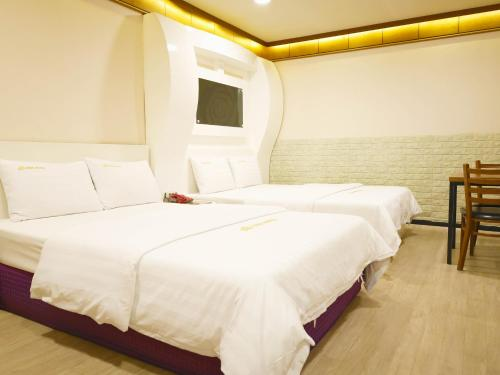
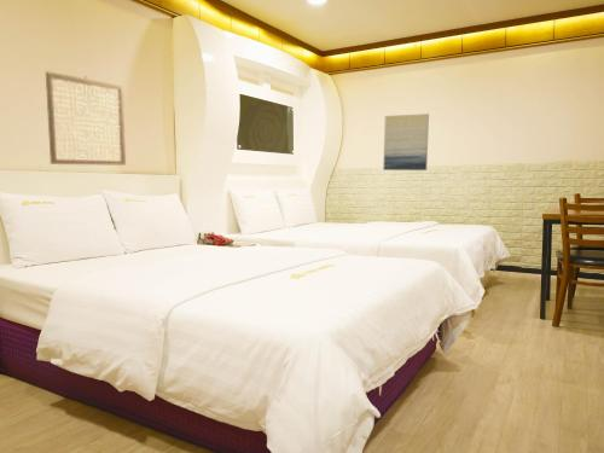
+ wall art (89, 120)
+ wall art (405, 143)
